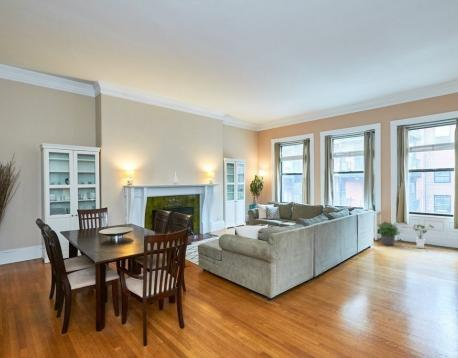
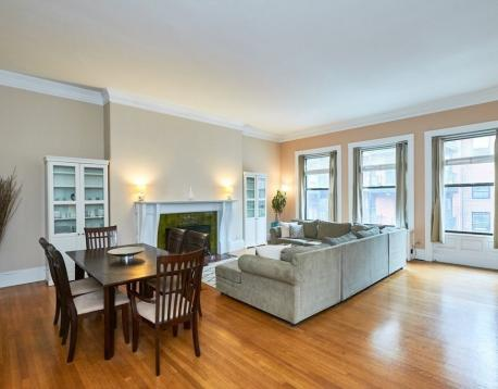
- house plant (421, 236)
- potted plant (388, 232)
